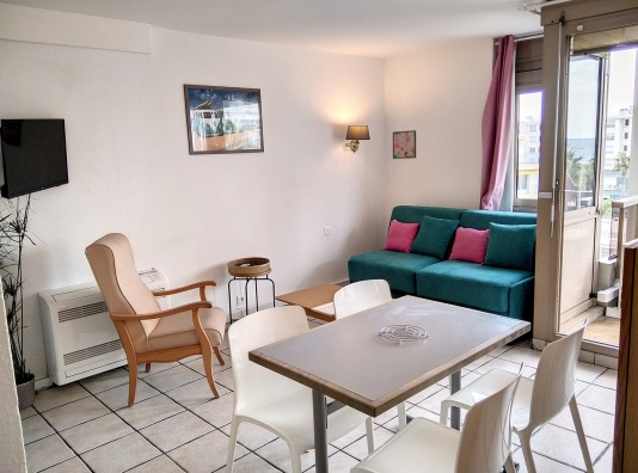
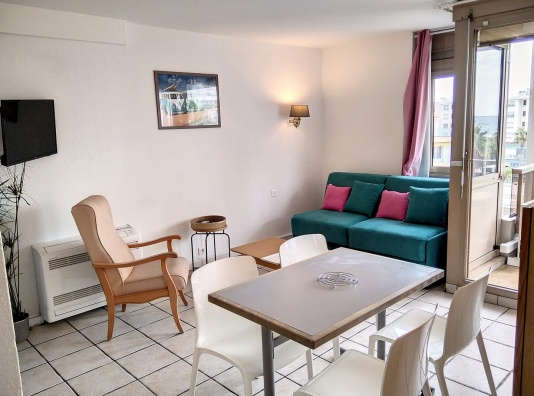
- wall art (404, 145)
